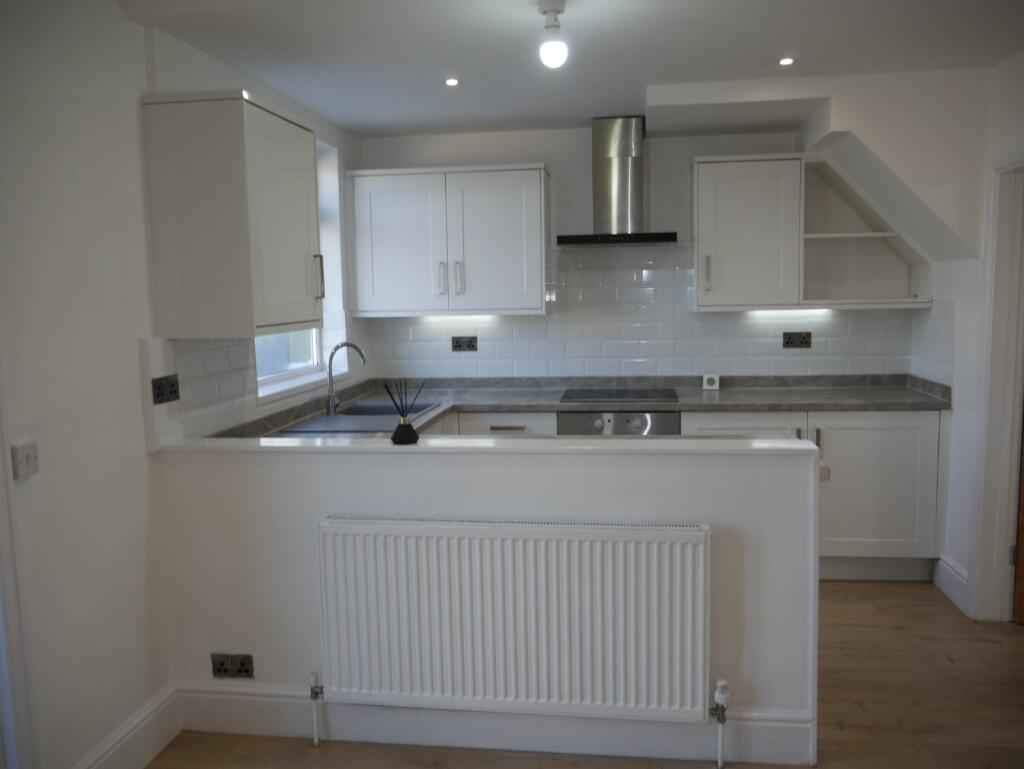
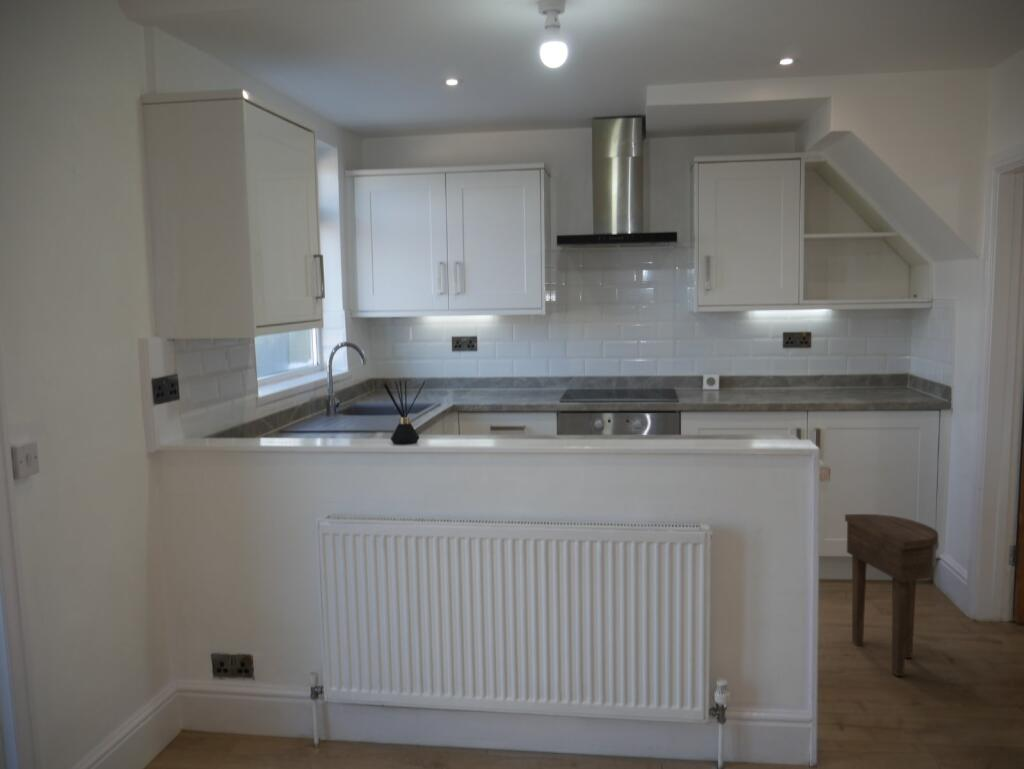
+ side table (892, 592)
